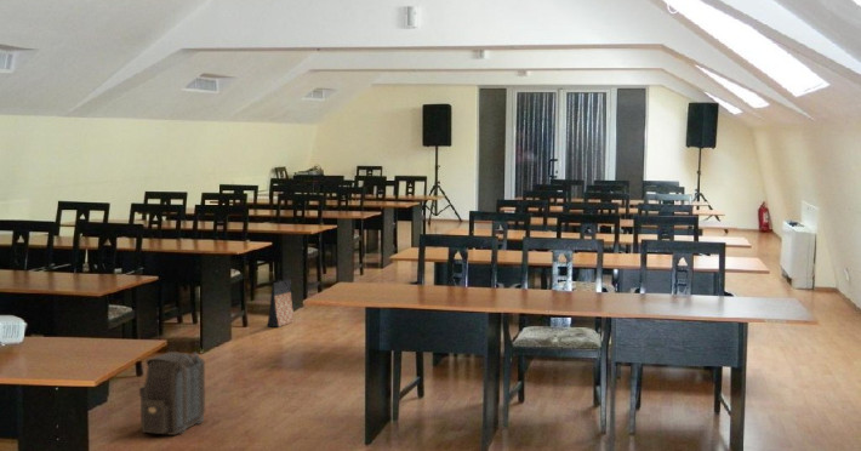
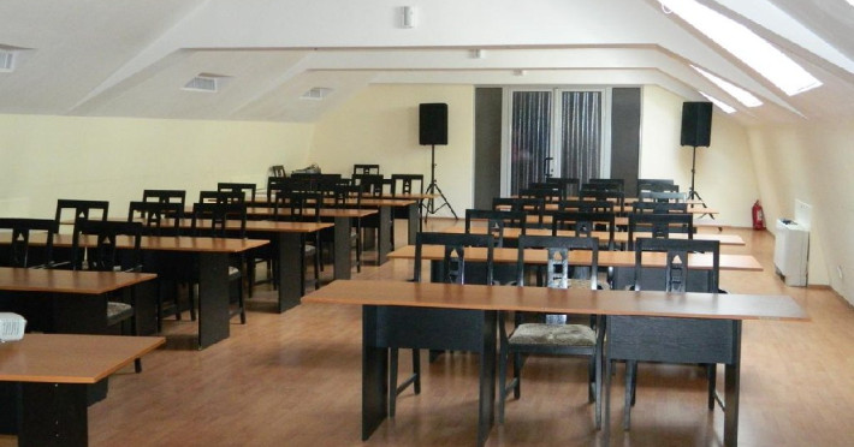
- bag (281, 301)
- backpack (173, 389)
